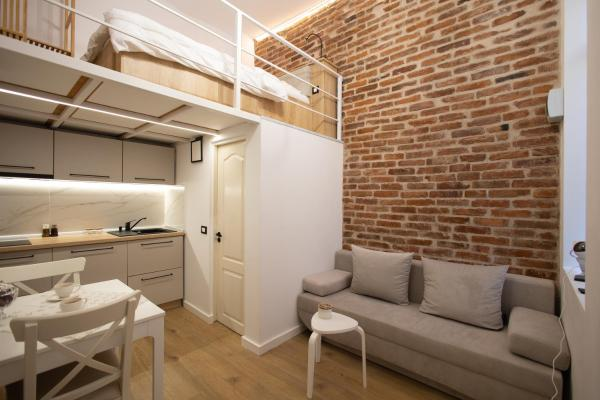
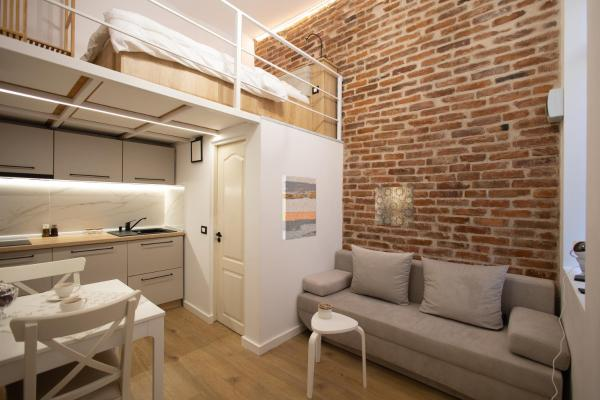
+ wall art (393, 206)
+ wall art (300, 207)
